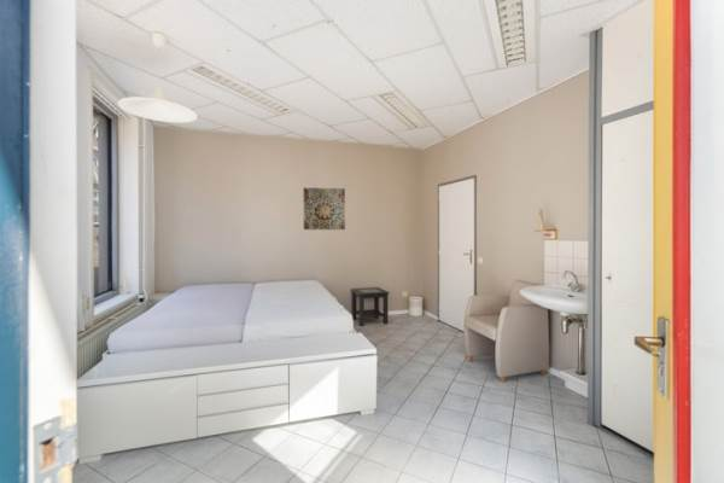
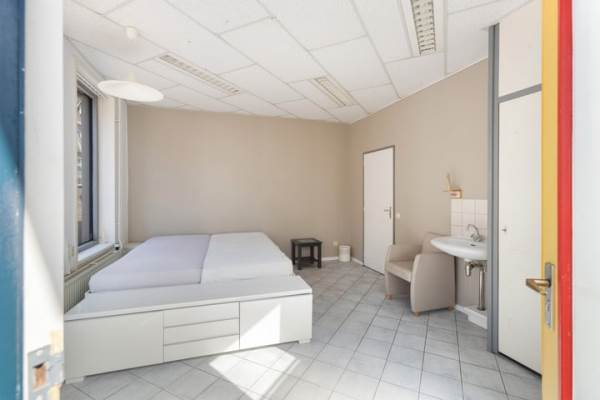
- wall art (323, 209)
